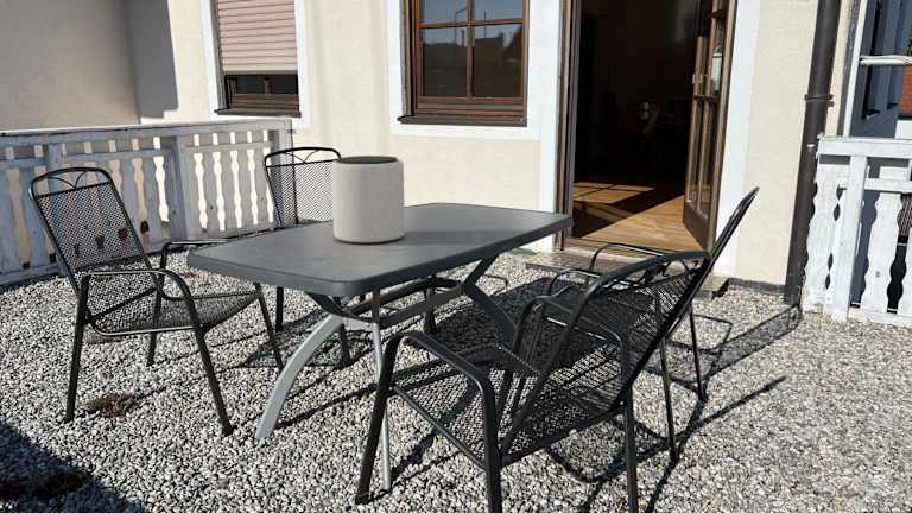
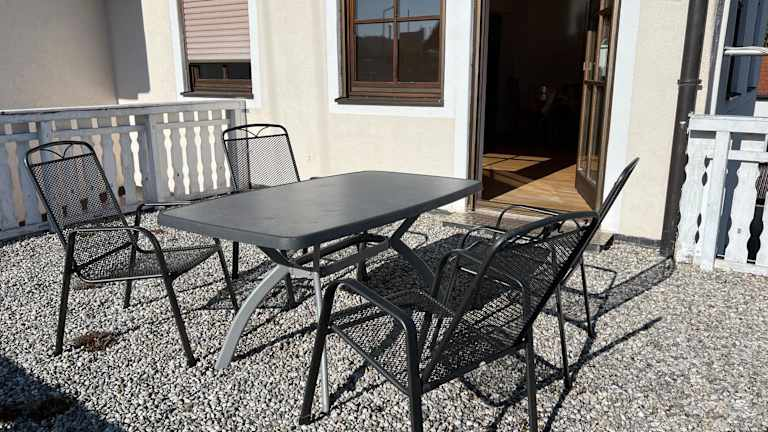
- plant pot (368, 198)
